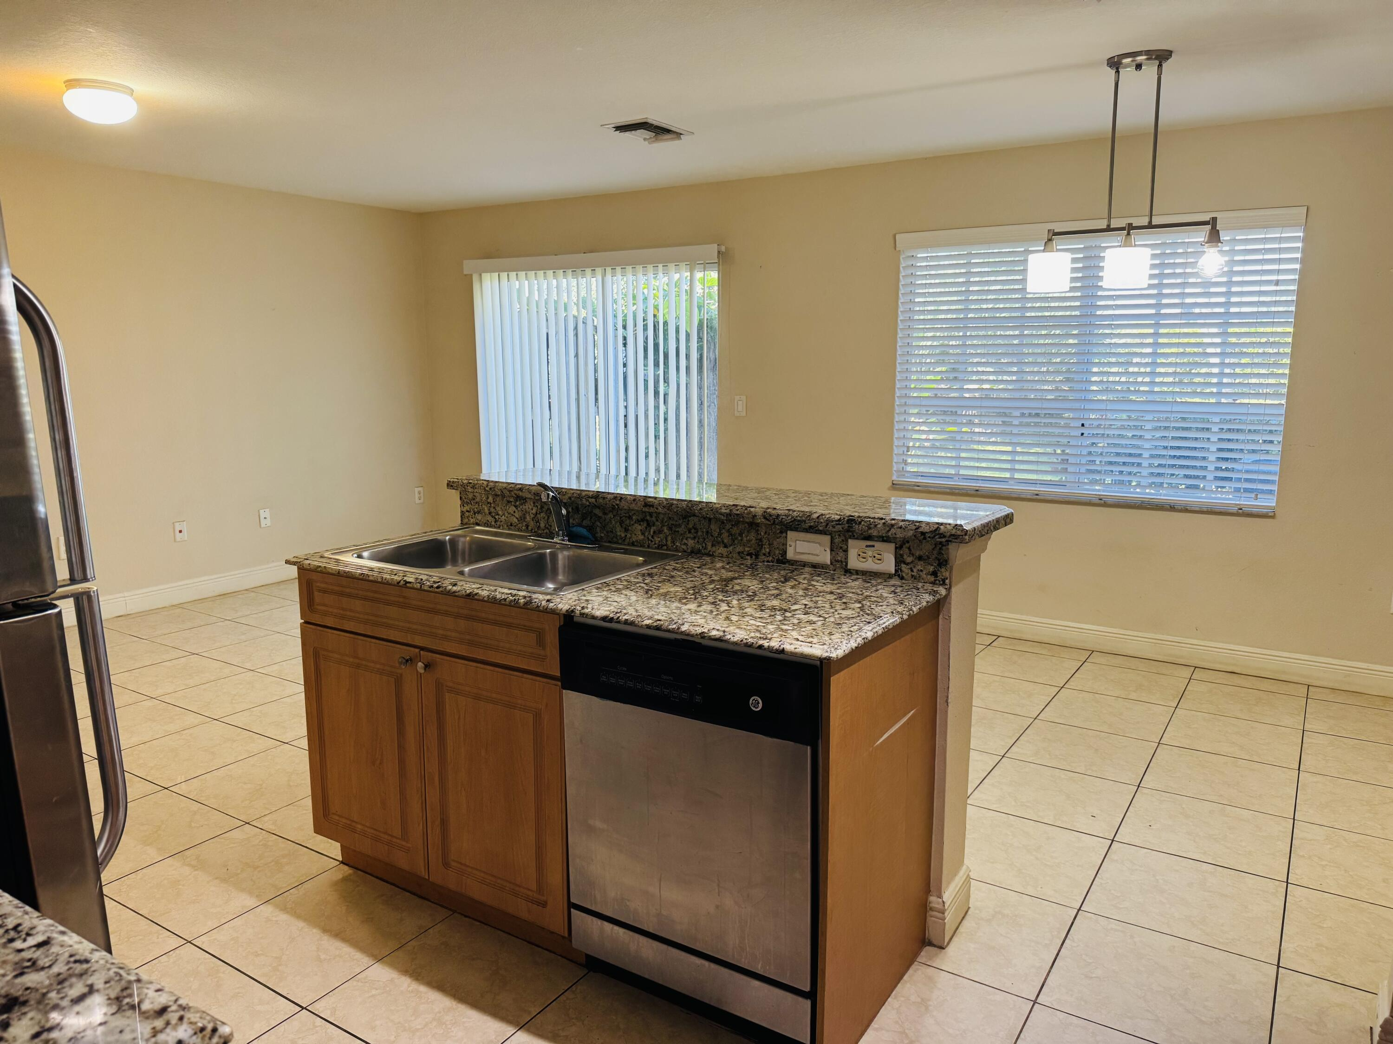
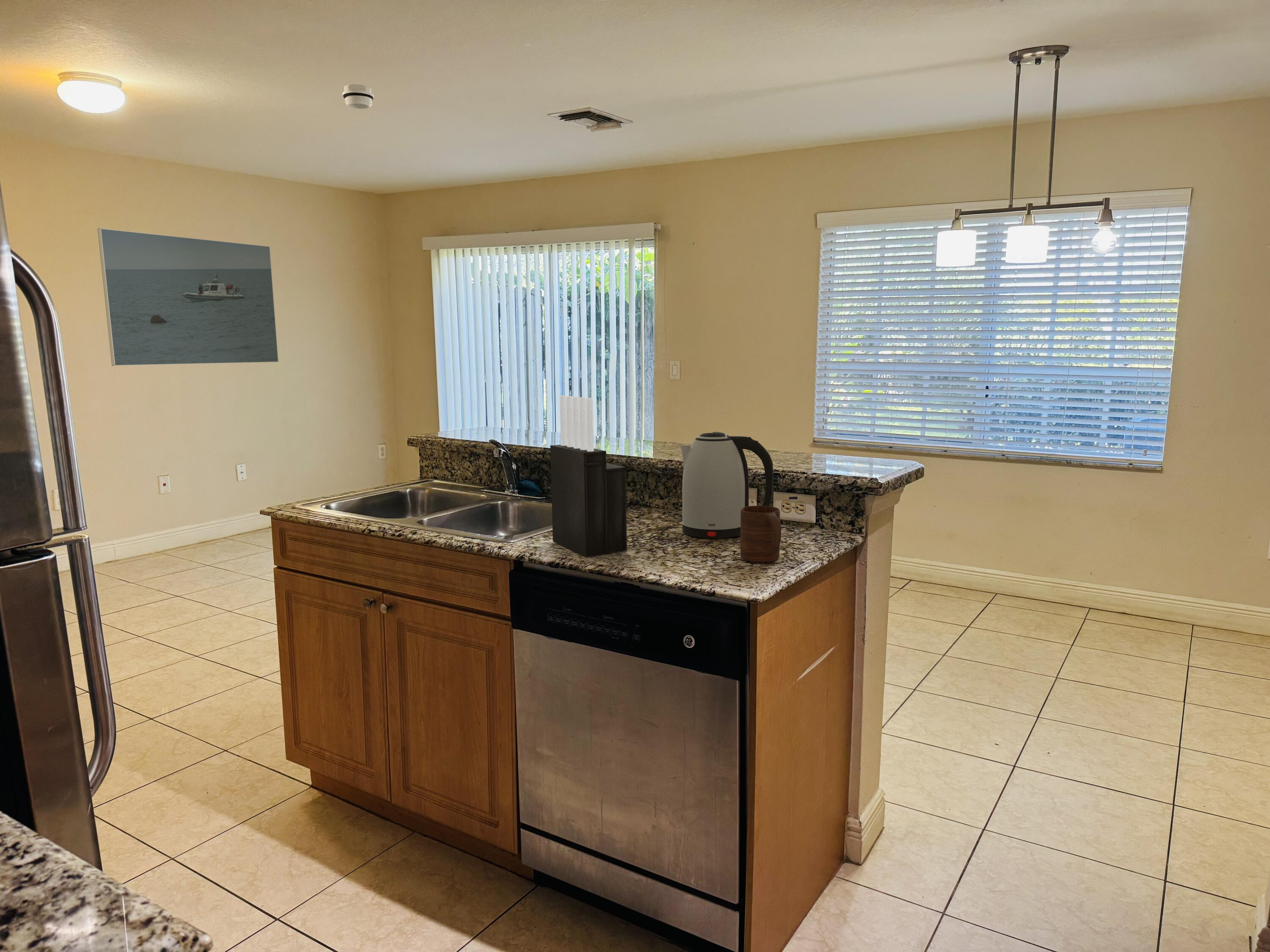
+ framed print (196, 302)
+ knife block (592, 472)
+ smoke detector (358, 97)
+ kettle (726, 482)
+ cup (765, 535)
